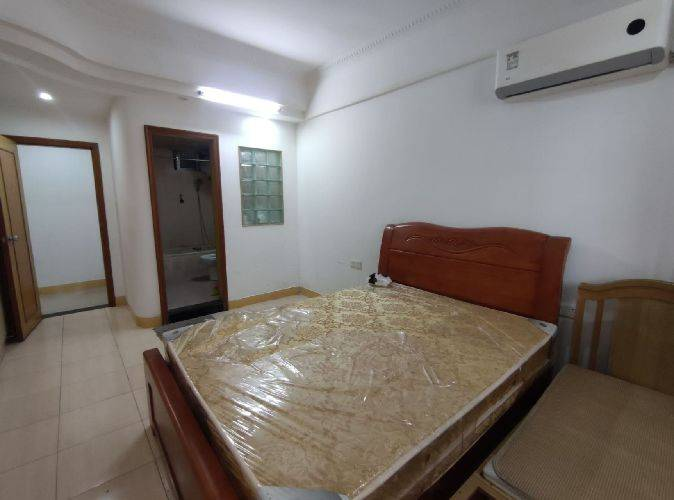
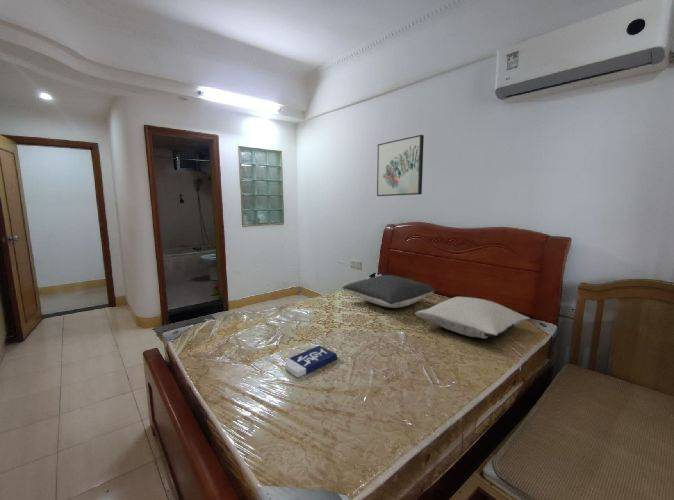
+ book (309, 360)
+ pillow (387, 289)
+ wall art (398, 168)
+ pillow (471, 314)
